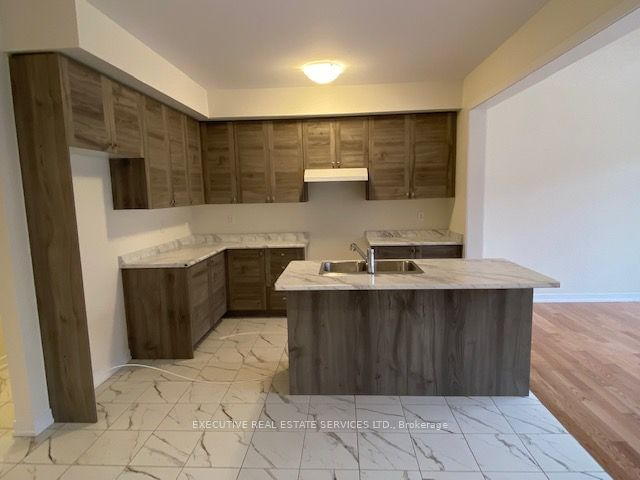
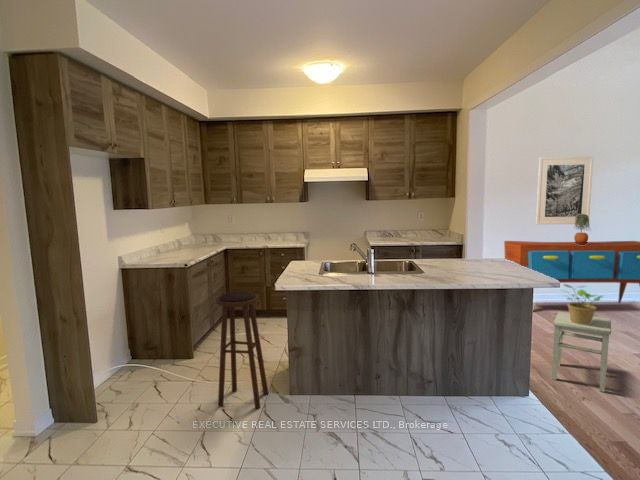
+ sideboard (580, 276)
+ stool (241, 350)
+ stool (580, 349)
+ potted plant (579, 301)
+ potted plant (582, 227)
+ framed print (564, 190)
